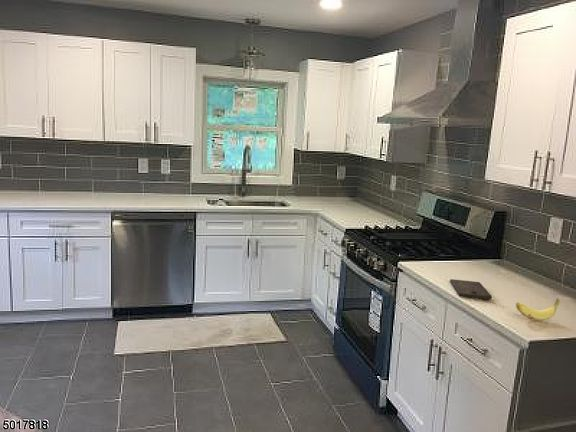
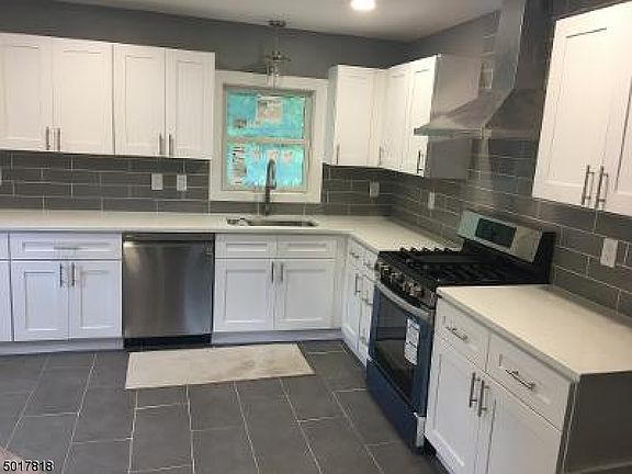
- banana (537, 310)
- cutting board (469, 288)
